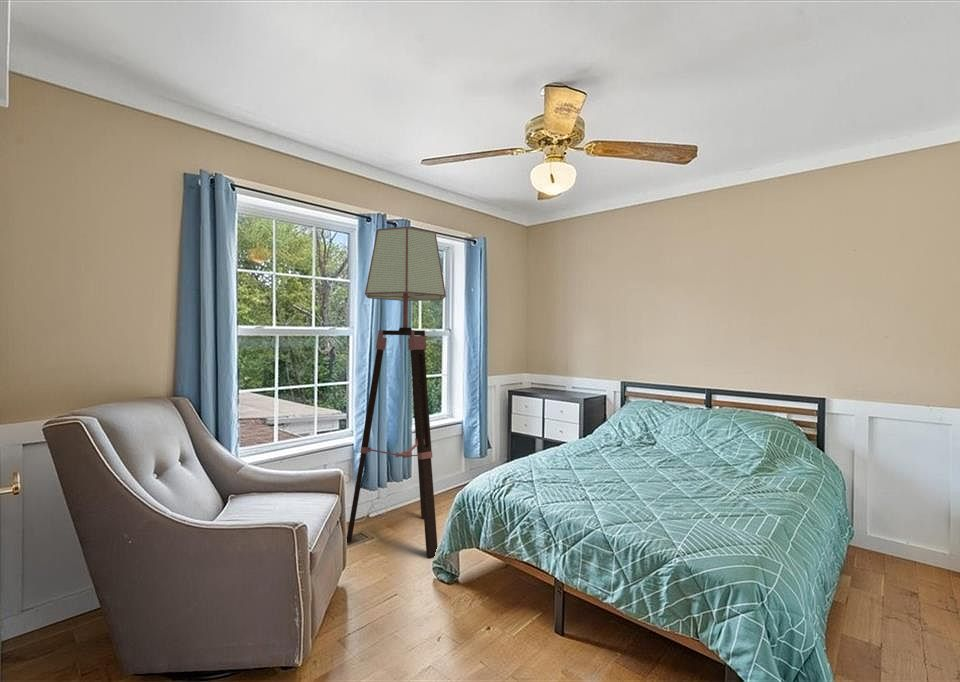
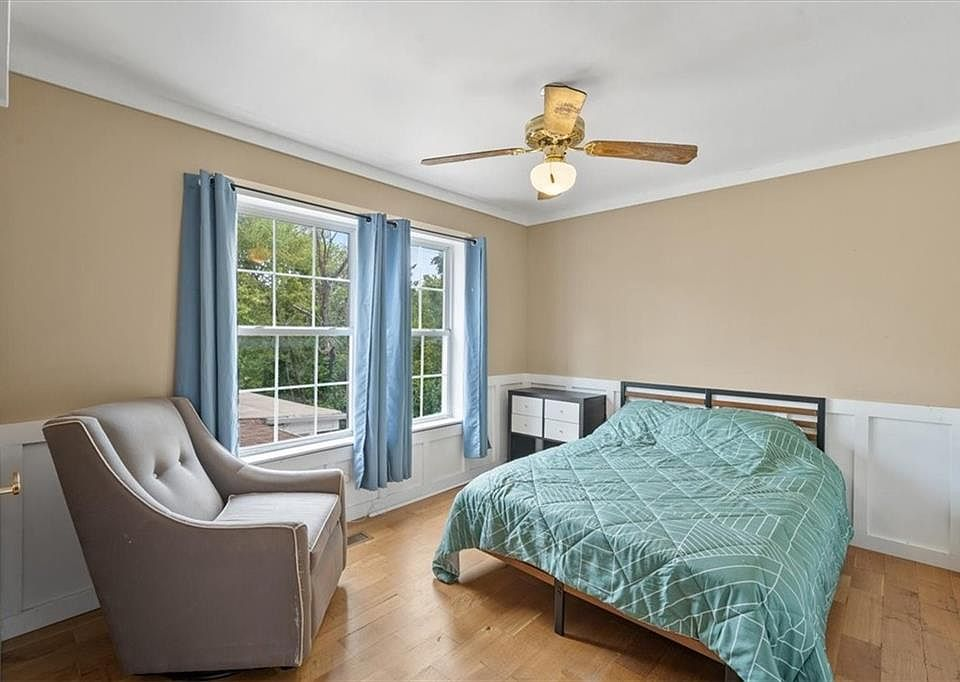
- floor lamp (412, 384)
